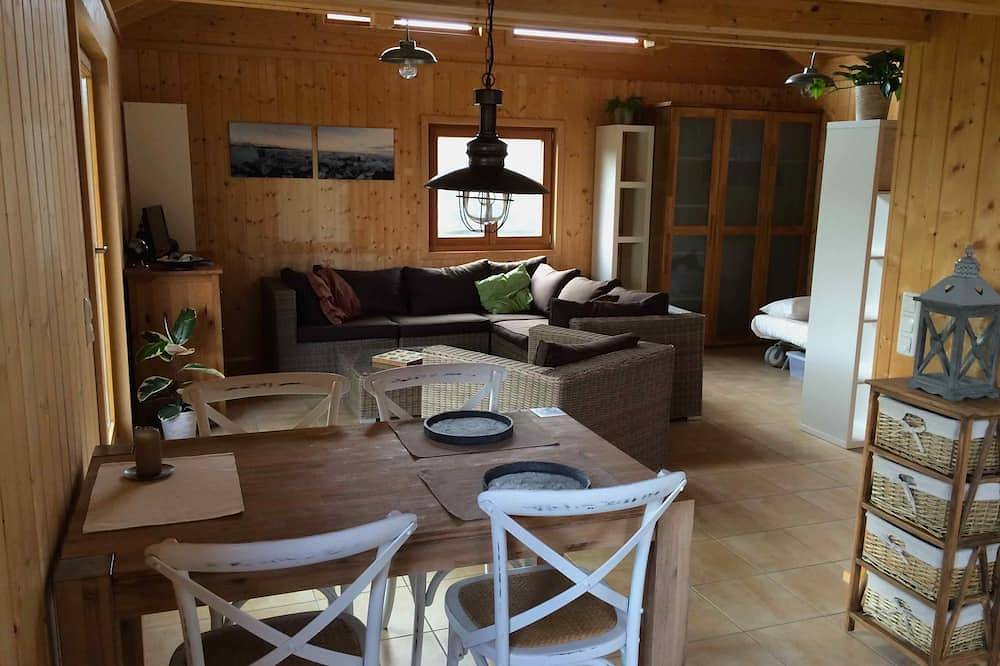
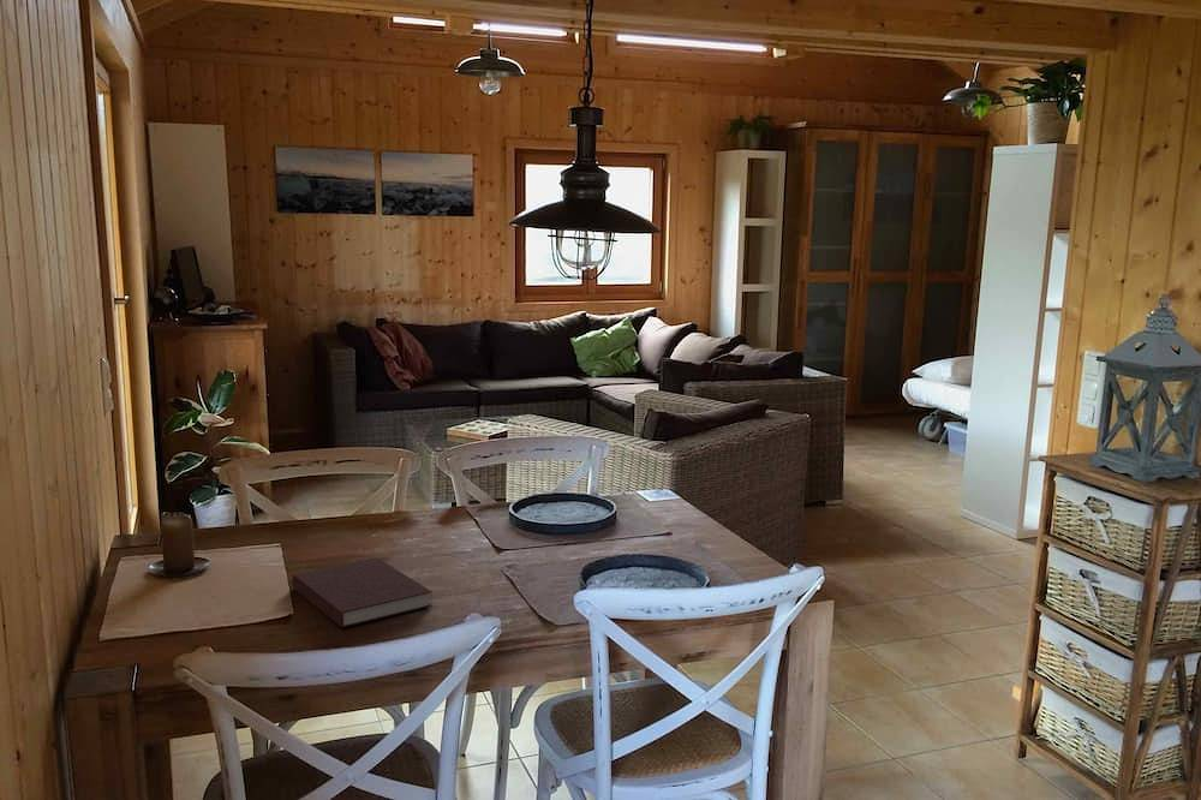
+ notebook (360, 590)
